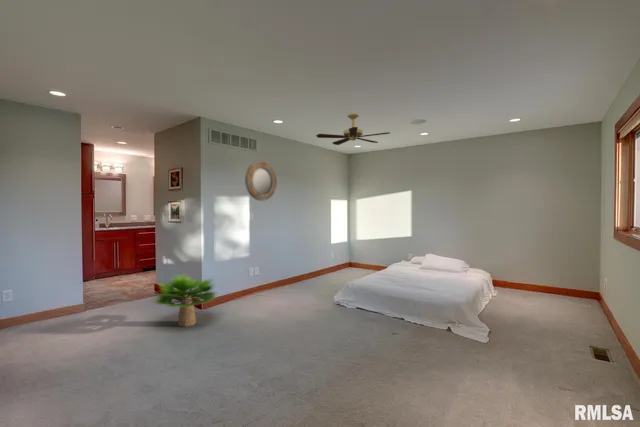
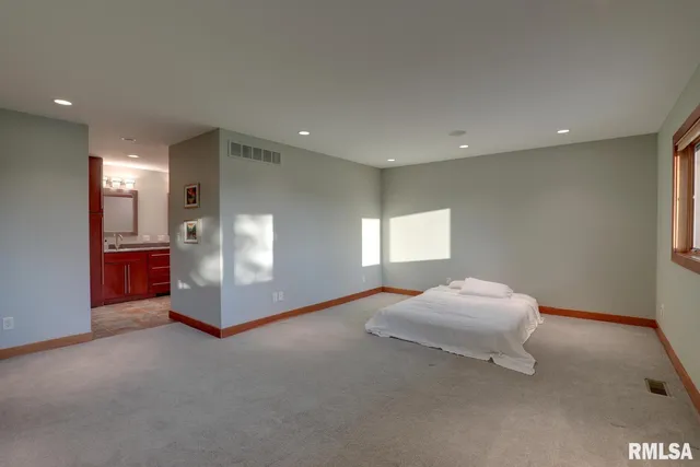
- ceiling fan (352, 126)
- potted plant (186, 297)
- home mirror (261, 181)
